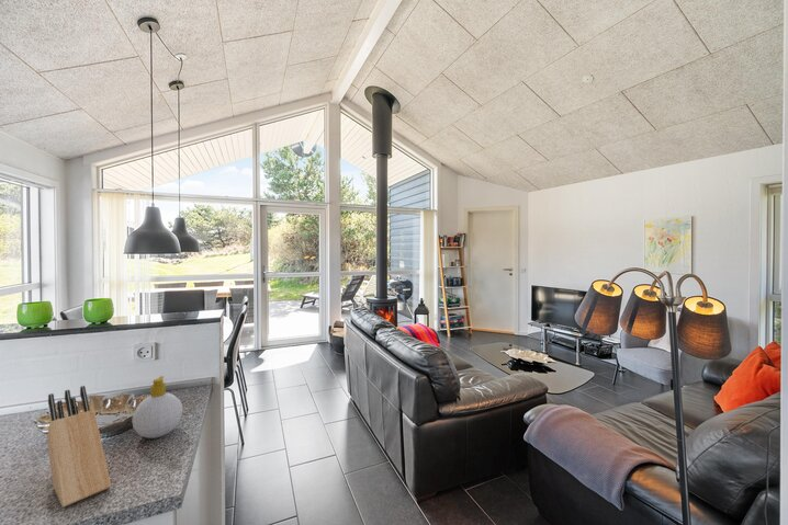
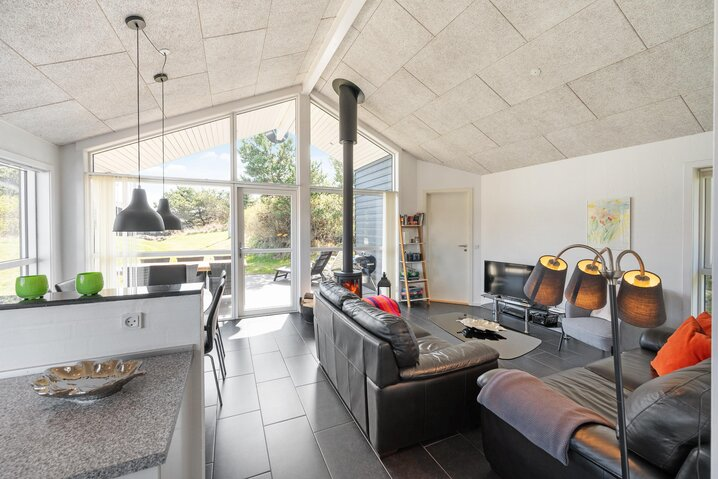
- soap bottle (158, 406)
- knife block (76, 437)
